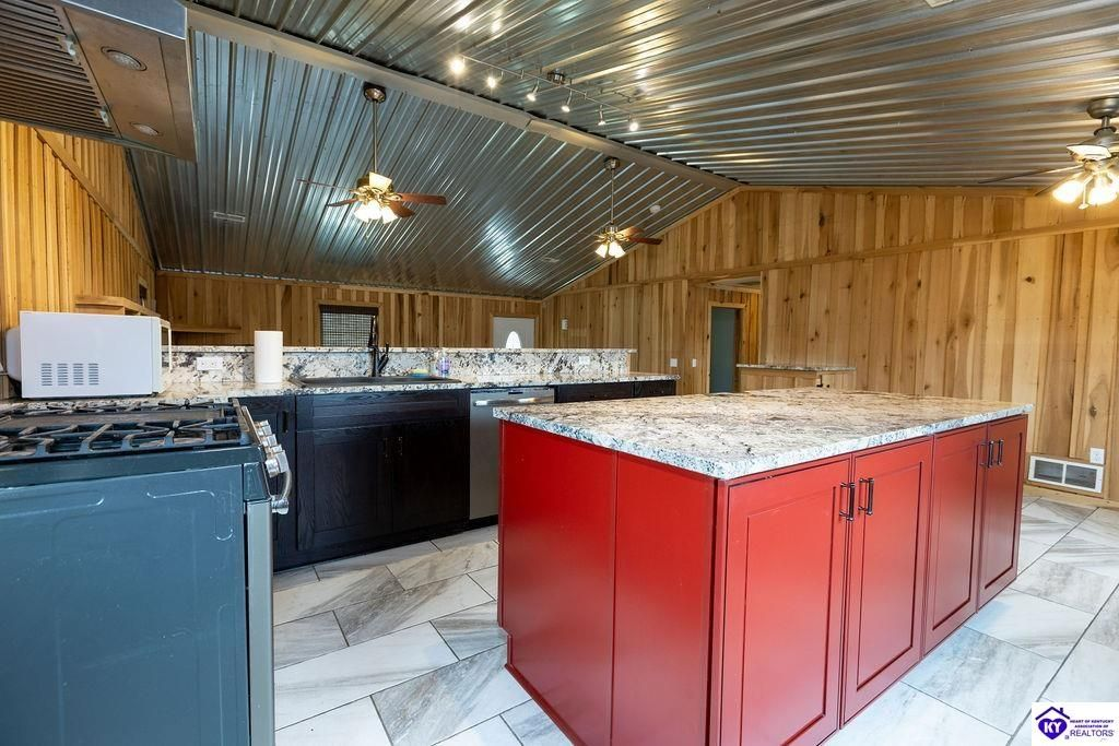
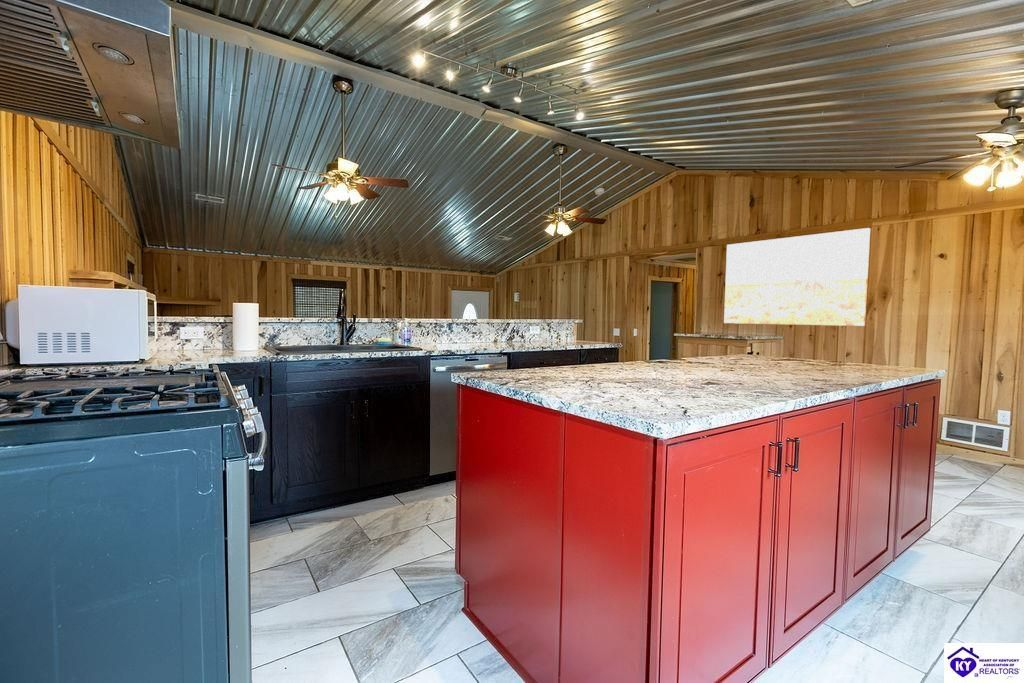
+ wall art (788, 281)
